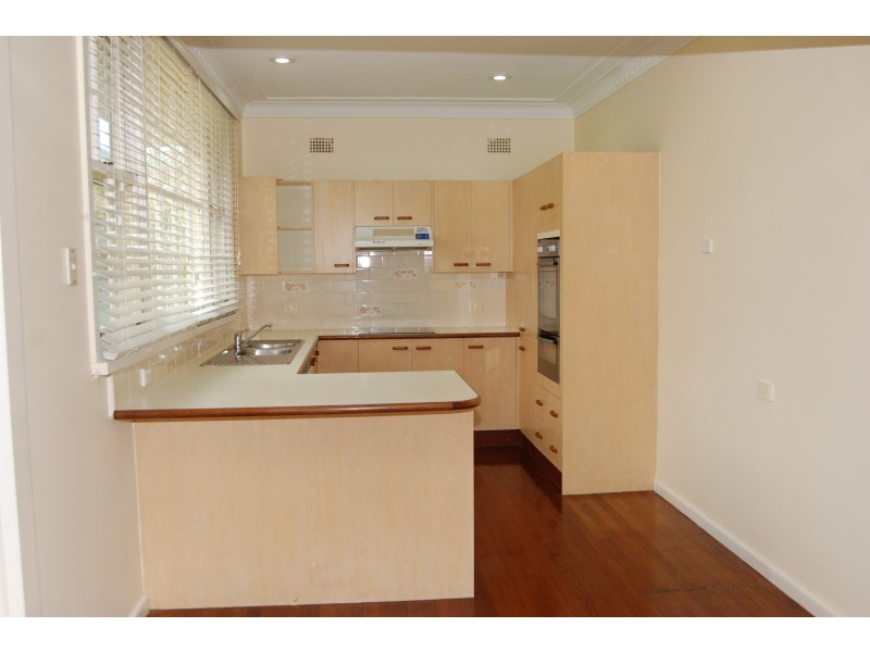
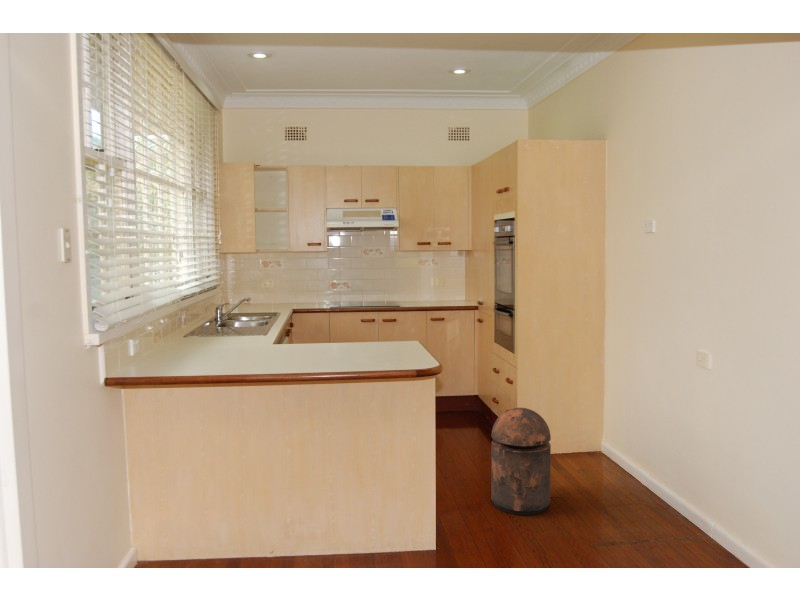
+ trash can (520, 456)
